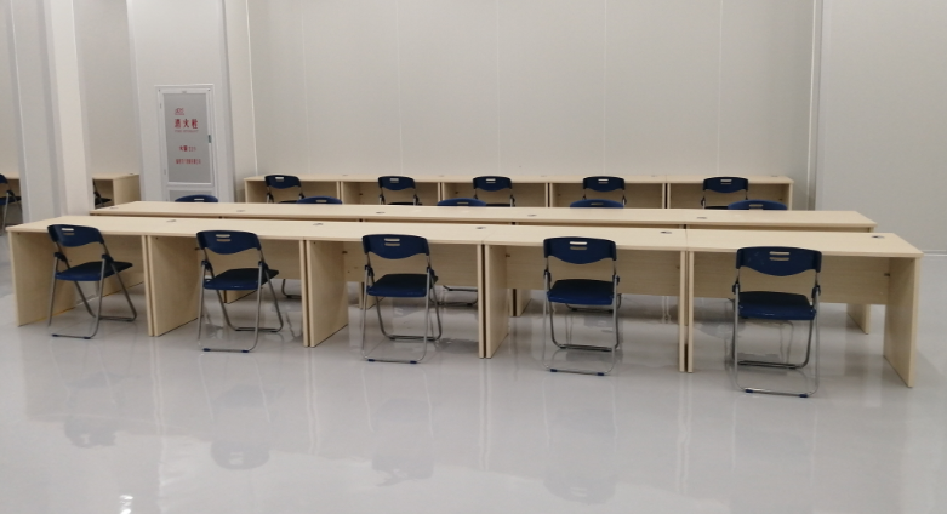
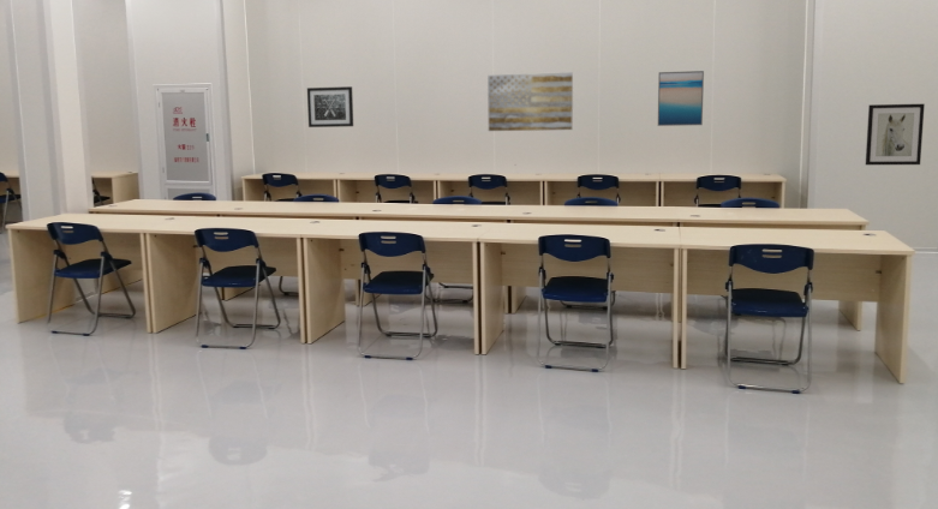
+ wall art (329, 107)
+ wall art (530, 102)
+ wall art (894, 134)
+ wall art (680, 98)
